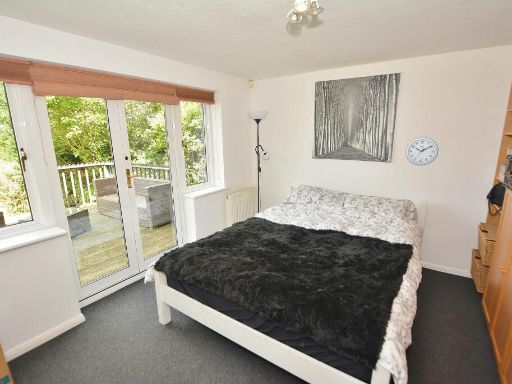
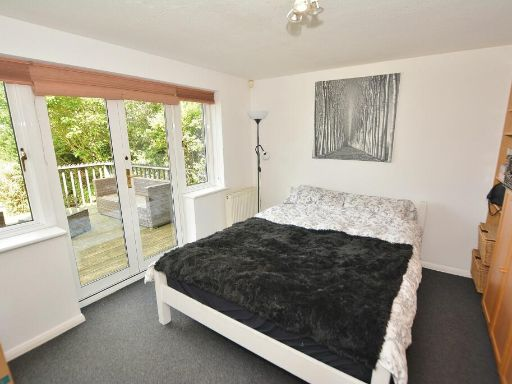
- wall clock (421, 151)
